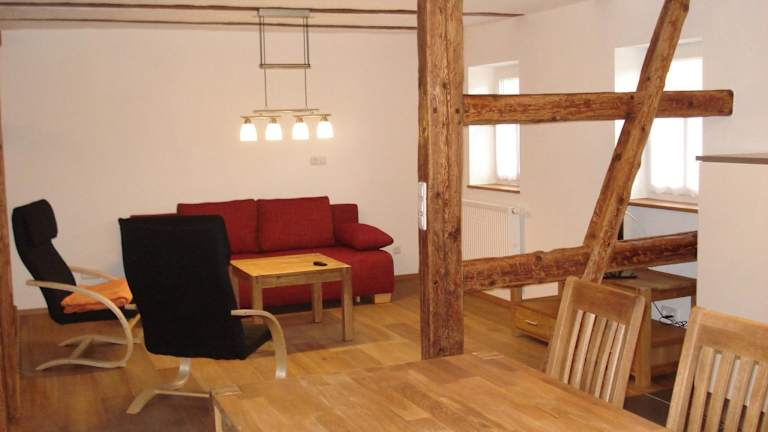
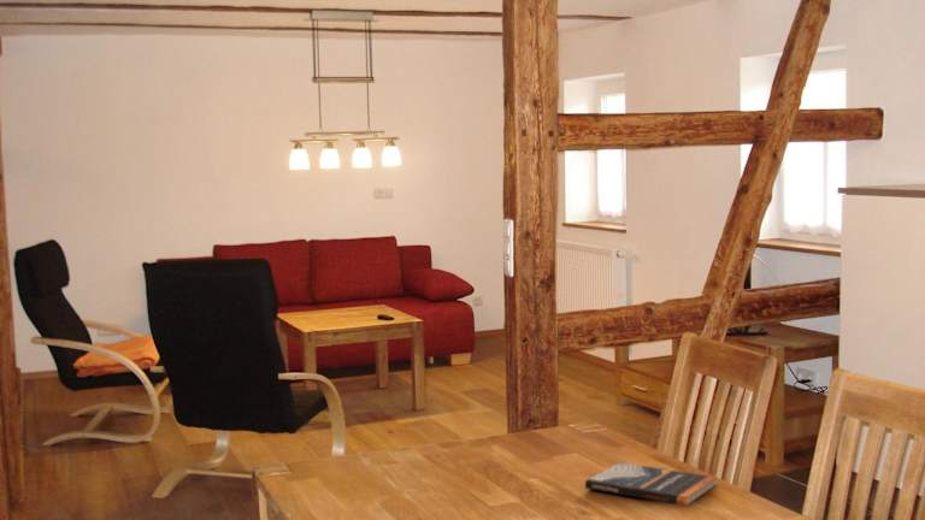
+ book (650, 483)
